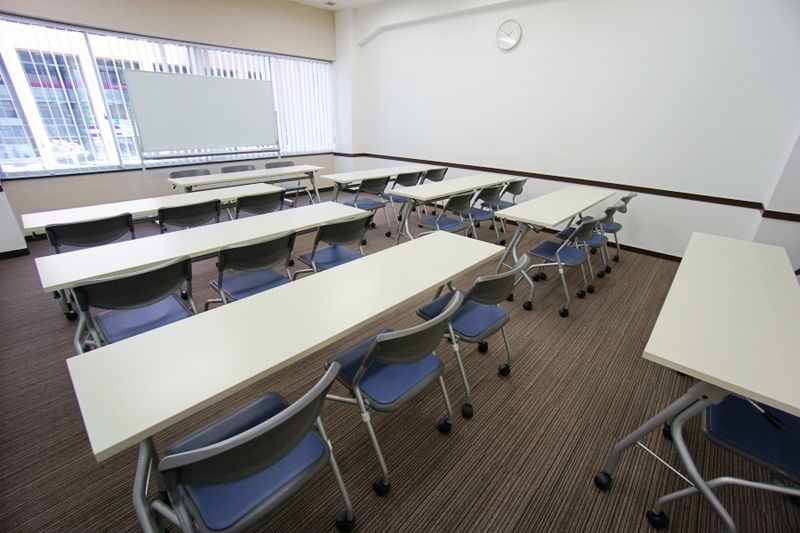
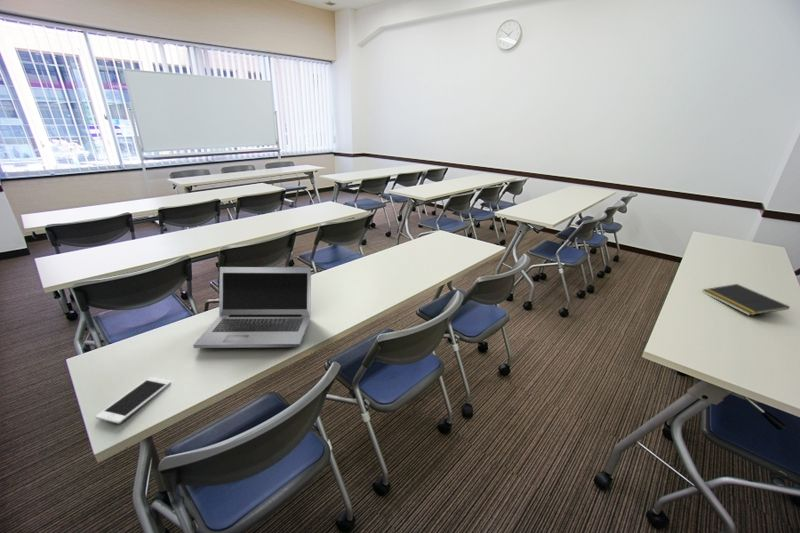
+ notepad (742, 298)
+ cell phone (135, 398)
+ laptop (257, 304)
